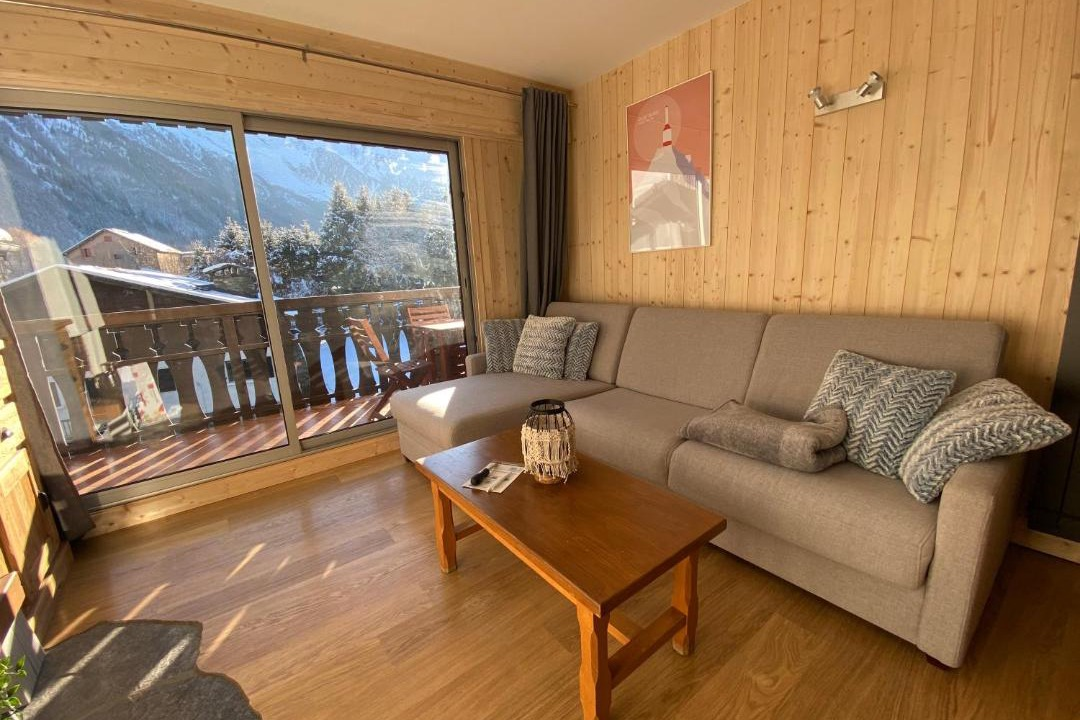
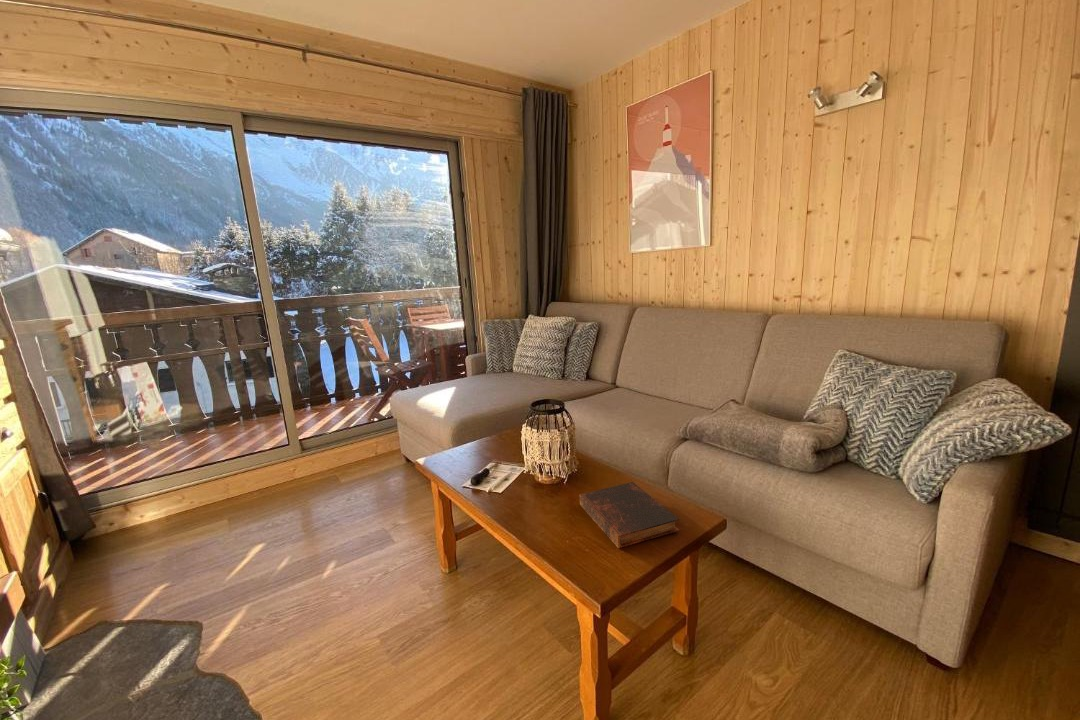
+ book (626, 511)
